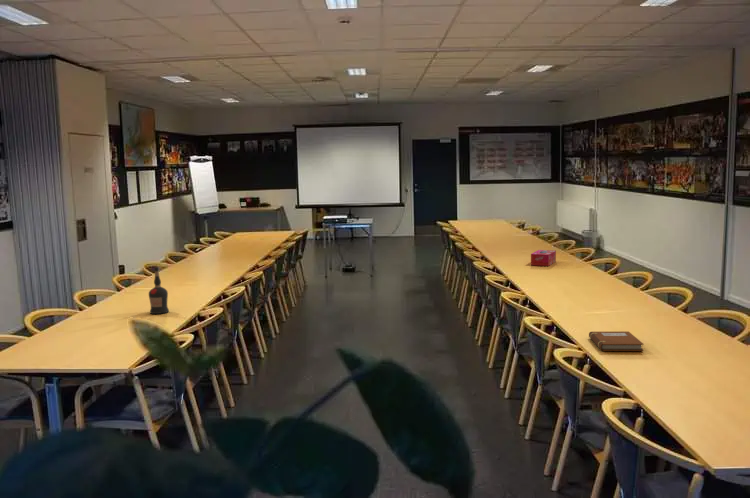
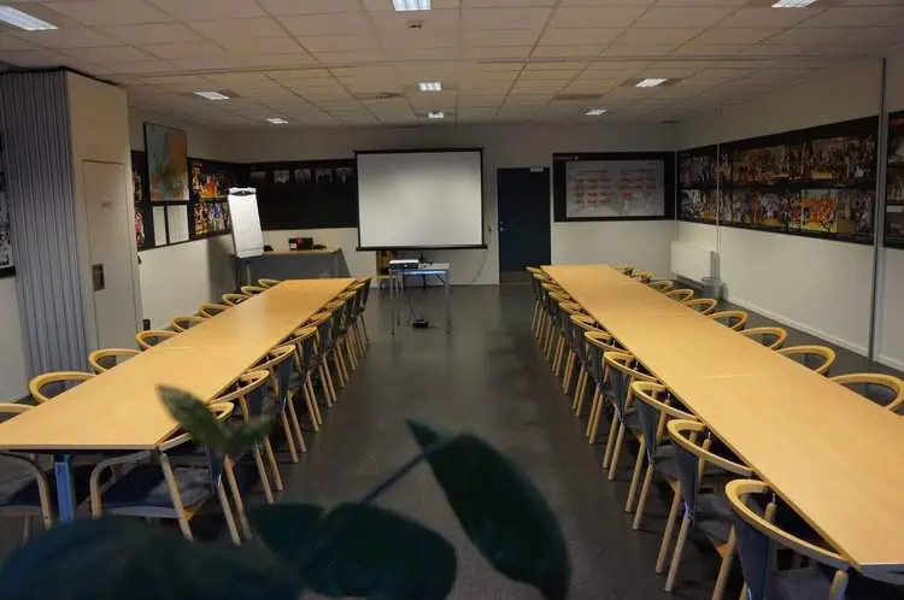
- tissue box (543, 257)
- liquor bottle (157, 289)
- notebook (614, 340)
